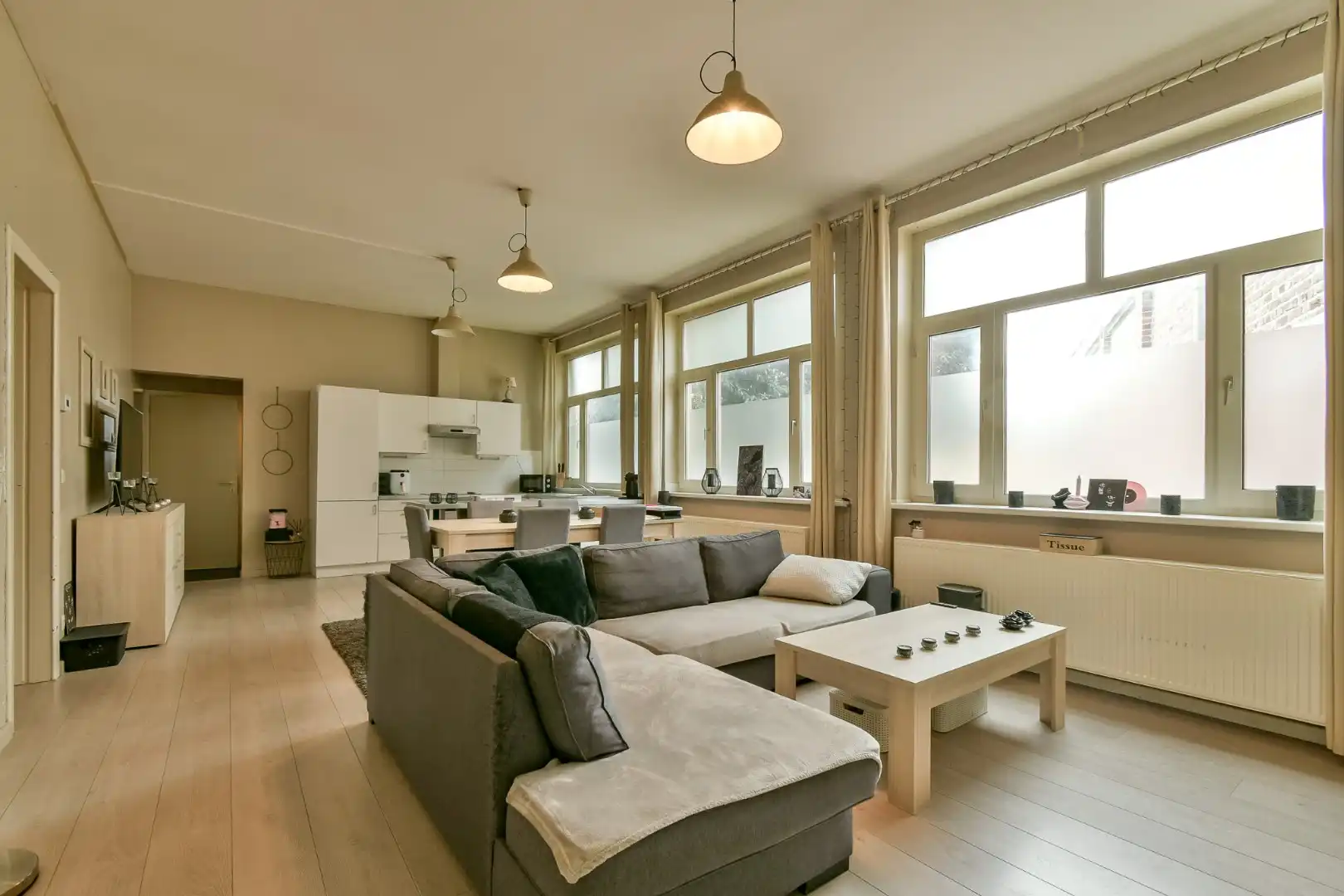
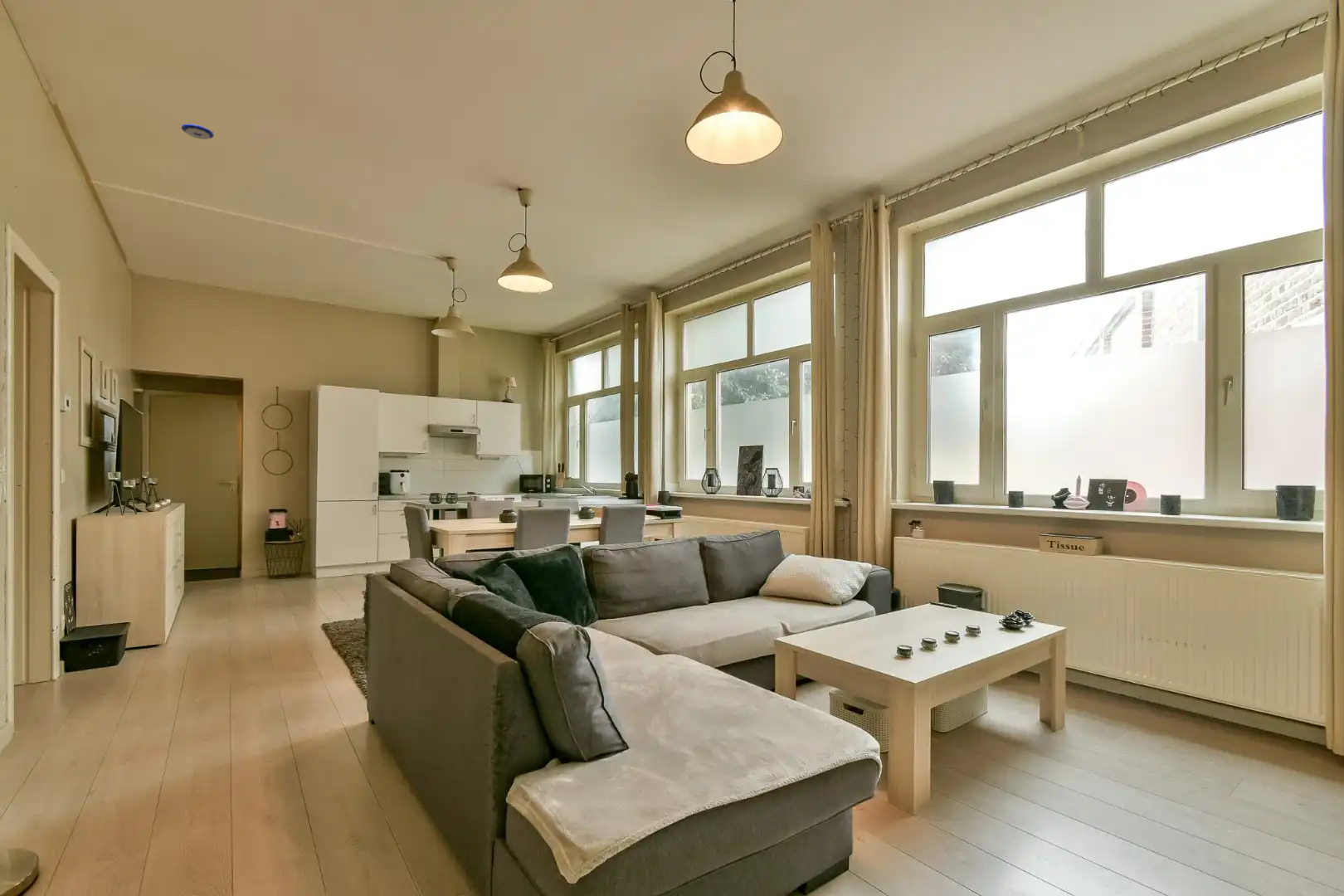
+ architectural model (197, 130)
